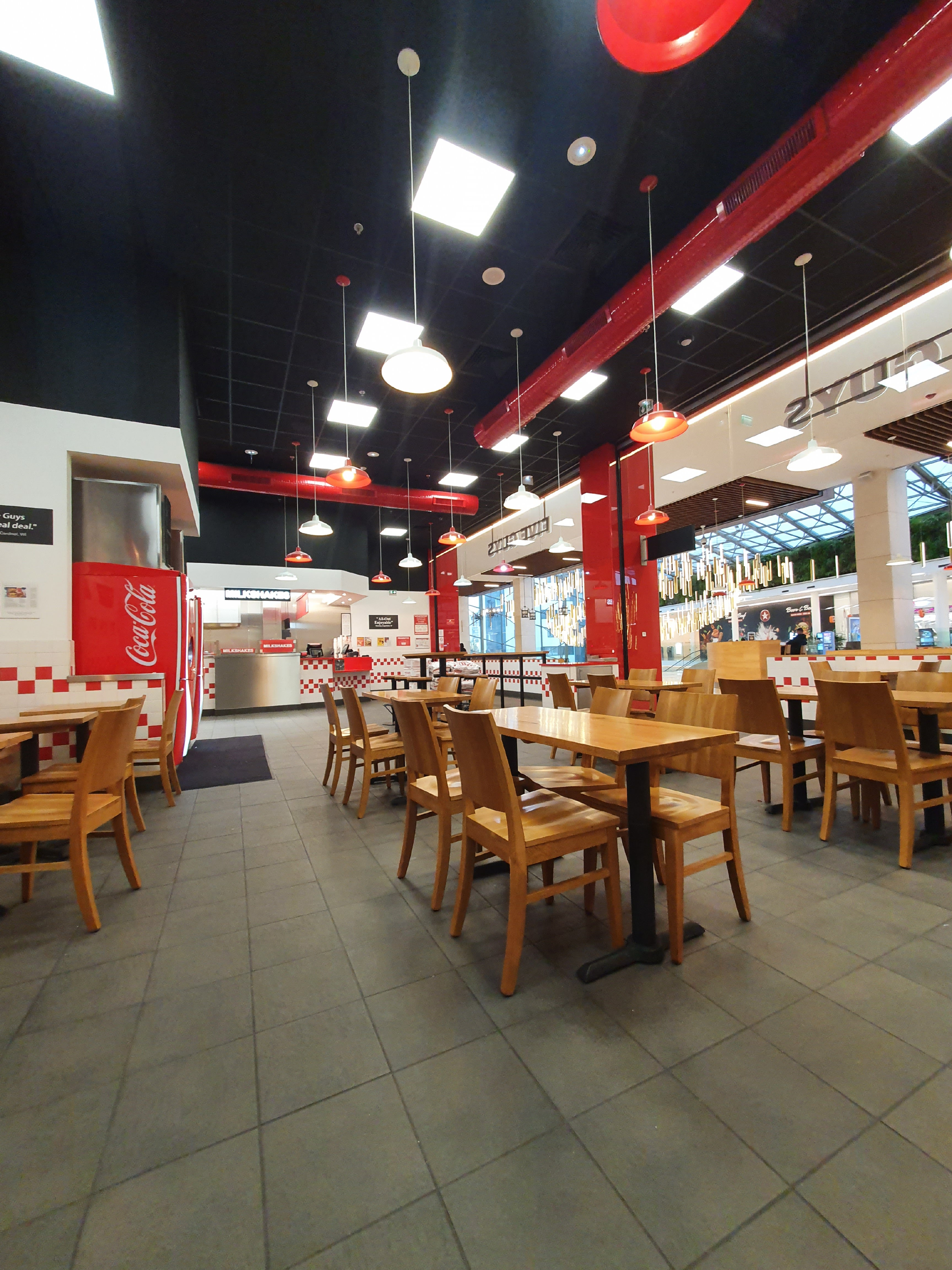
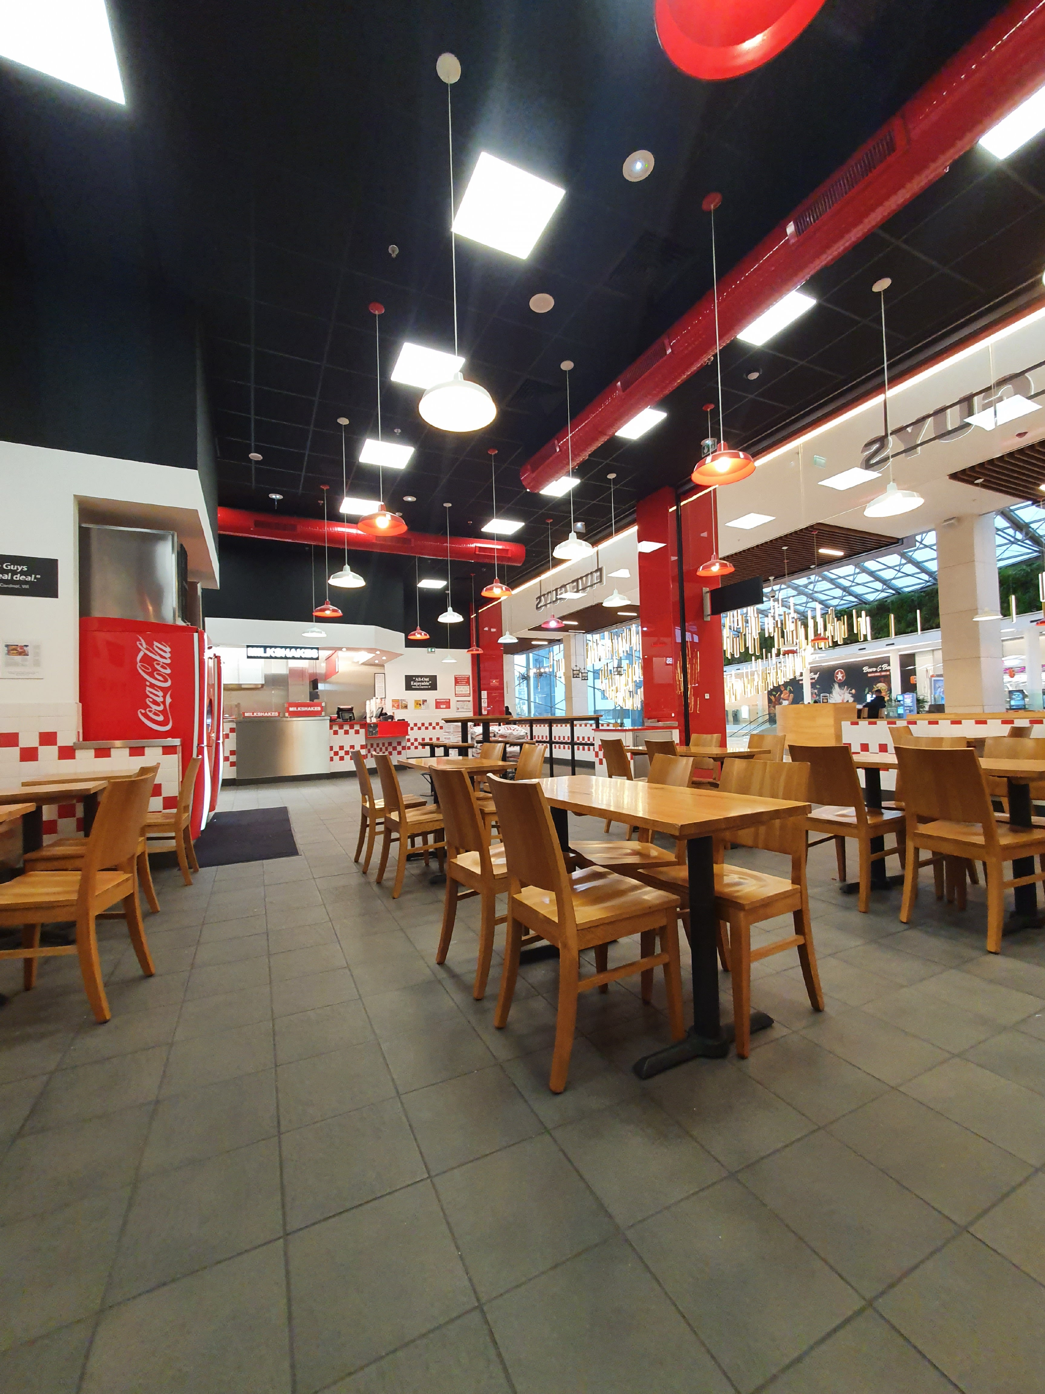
+ smoke detector (256, 456)
